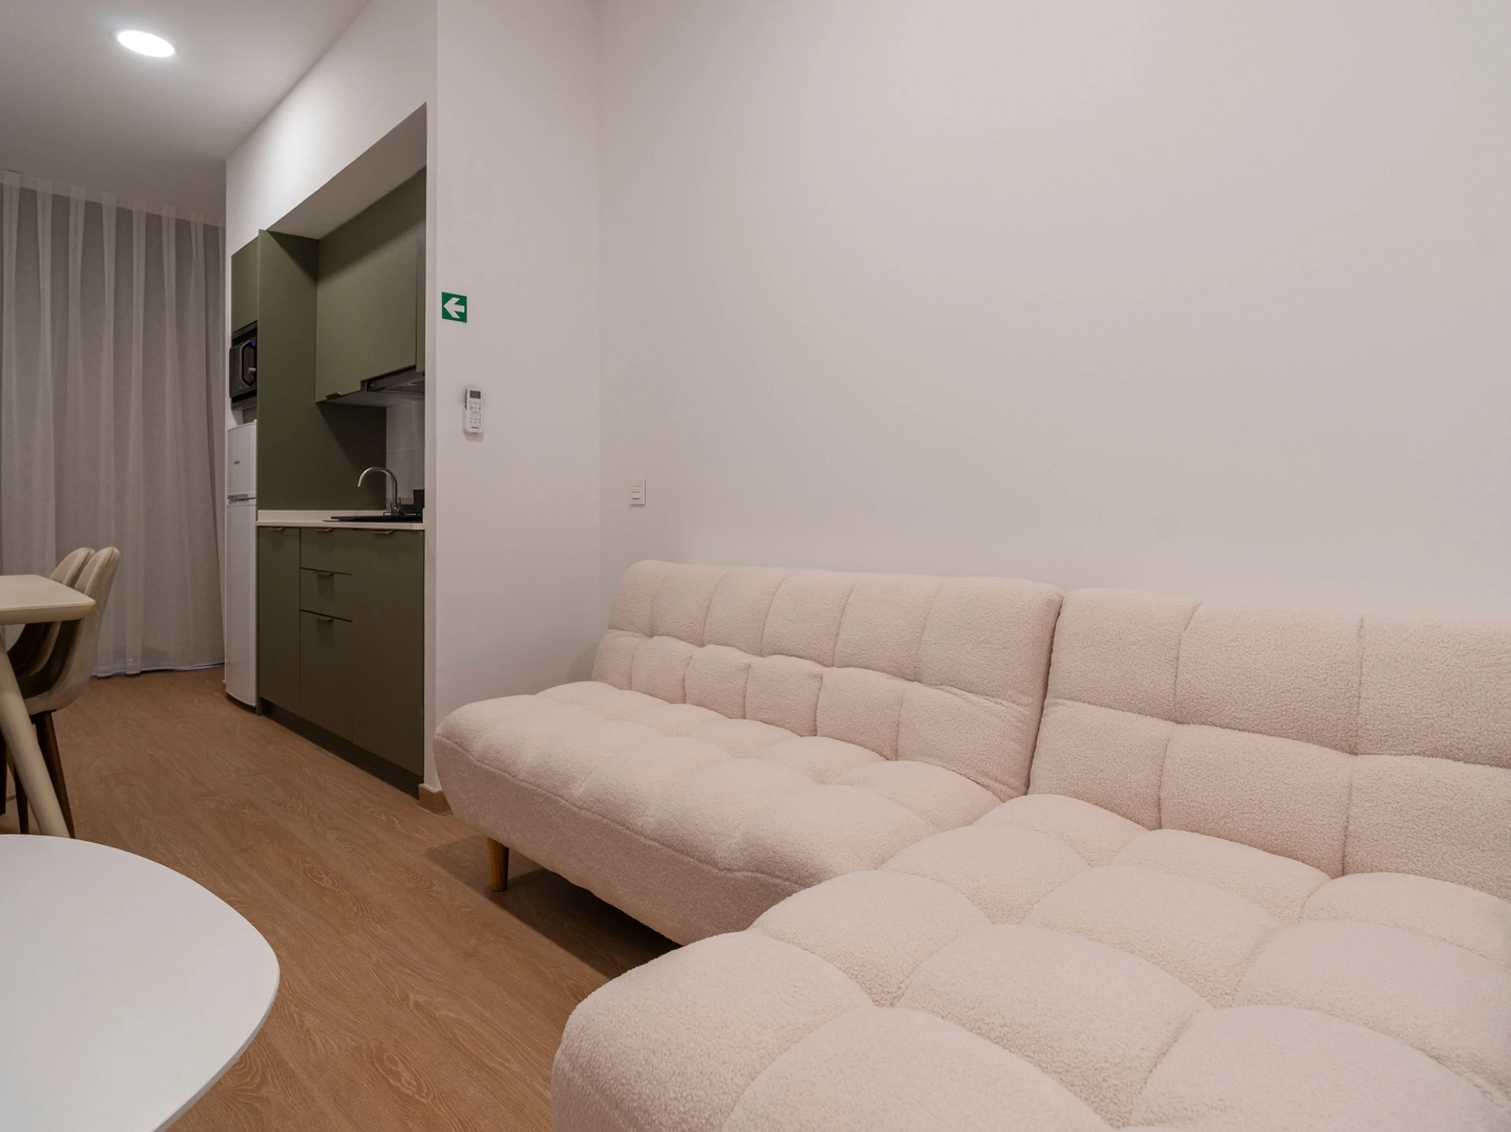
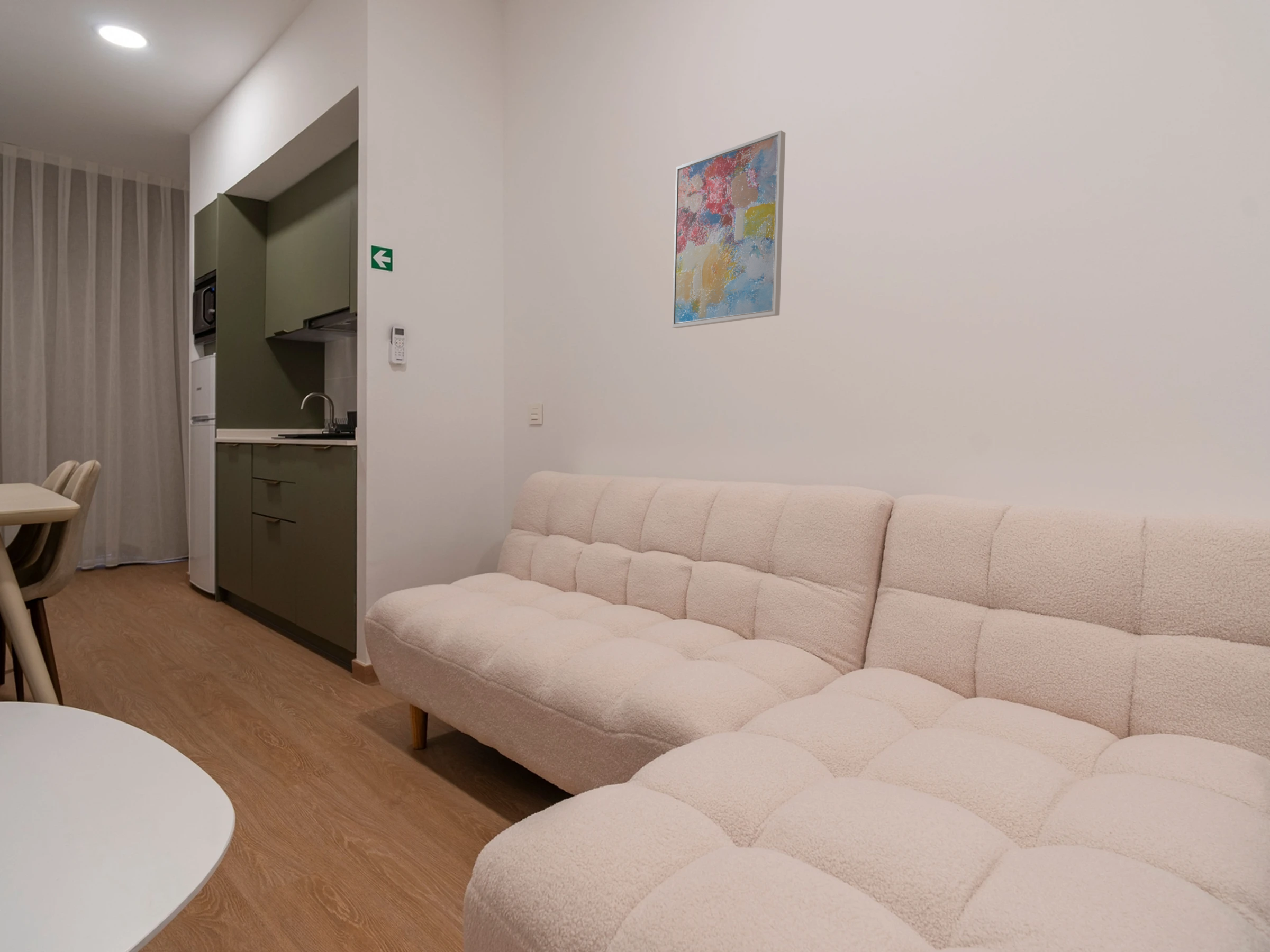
+ wall art (724, 237)
